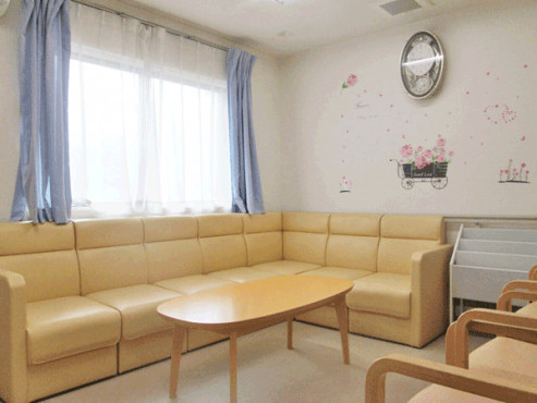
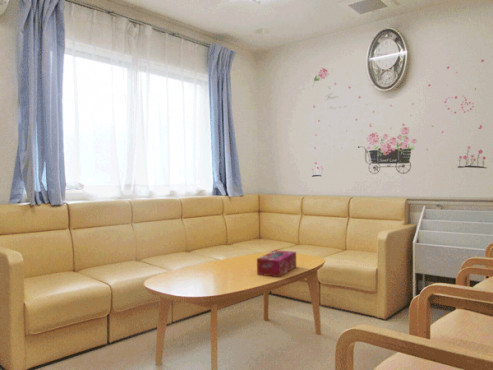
+ tissue box (277, 262)
